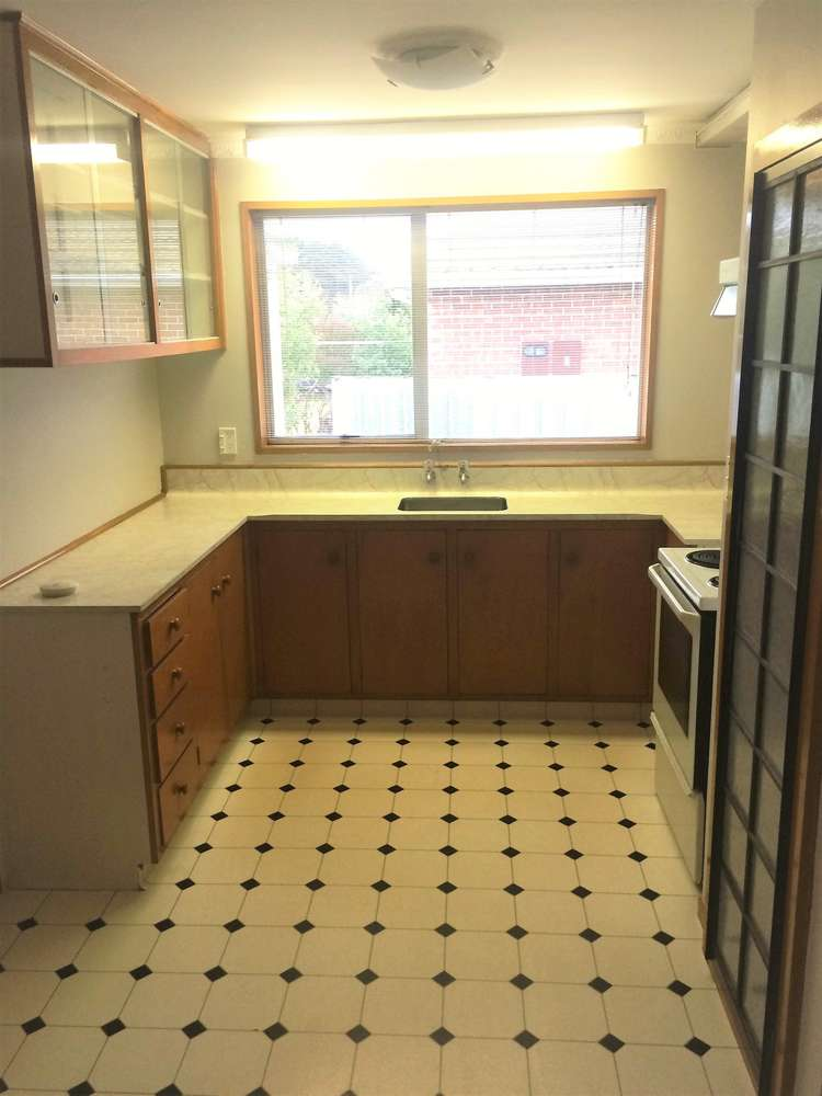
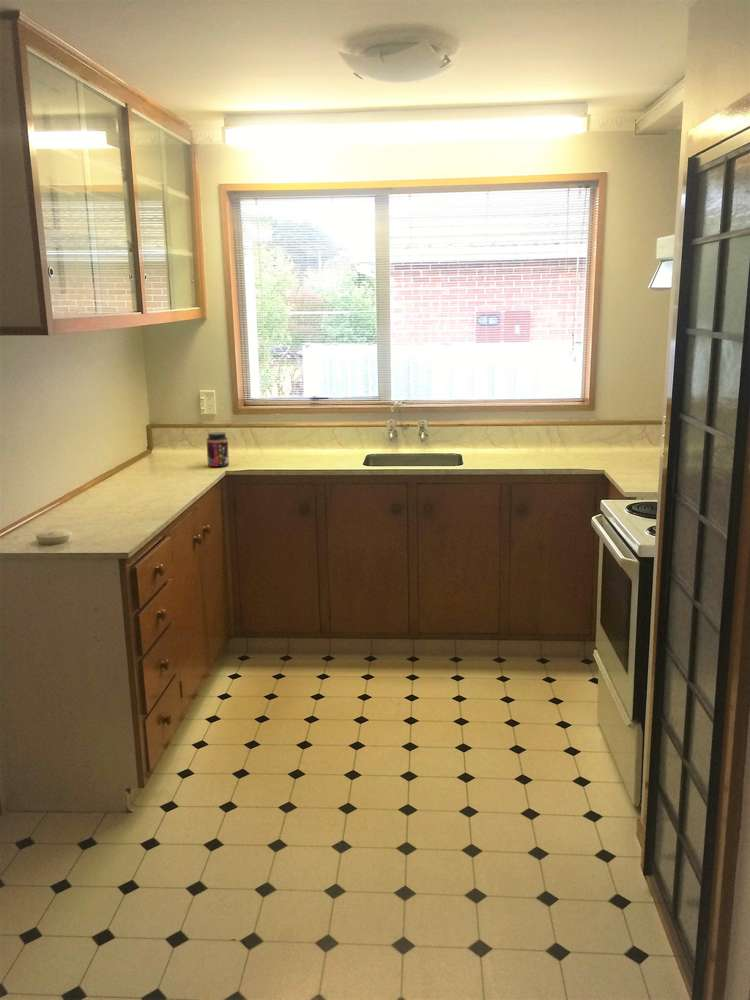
+ jar (217, 449)
